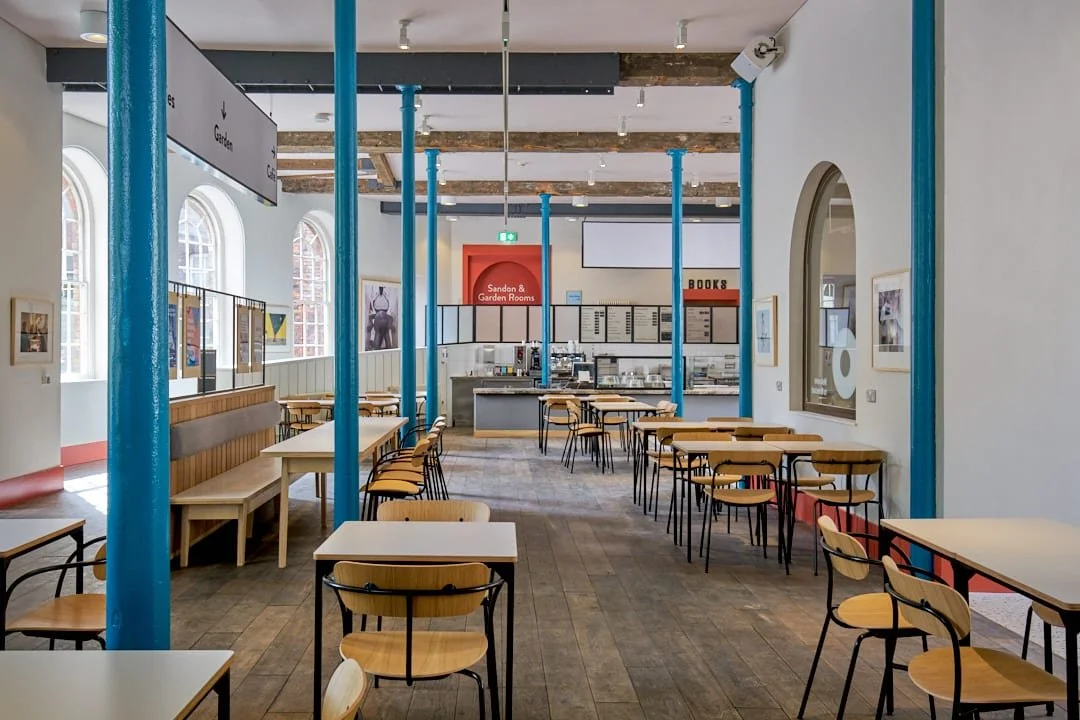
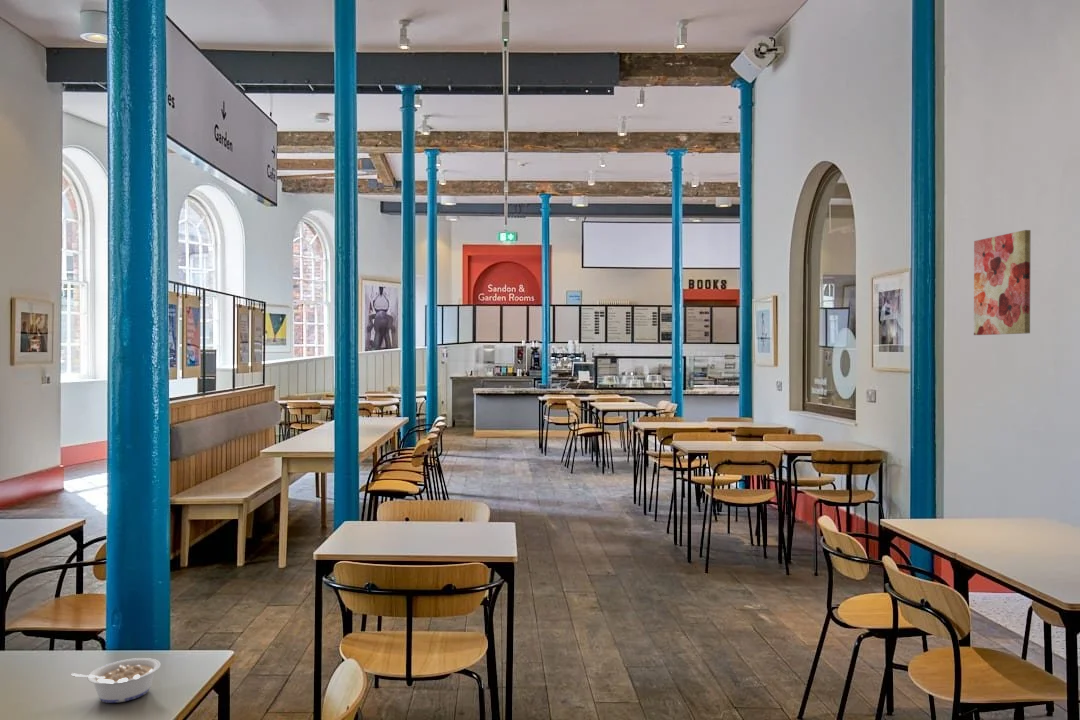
+ wall art (1000, 285)
+ legume (122, 680)
